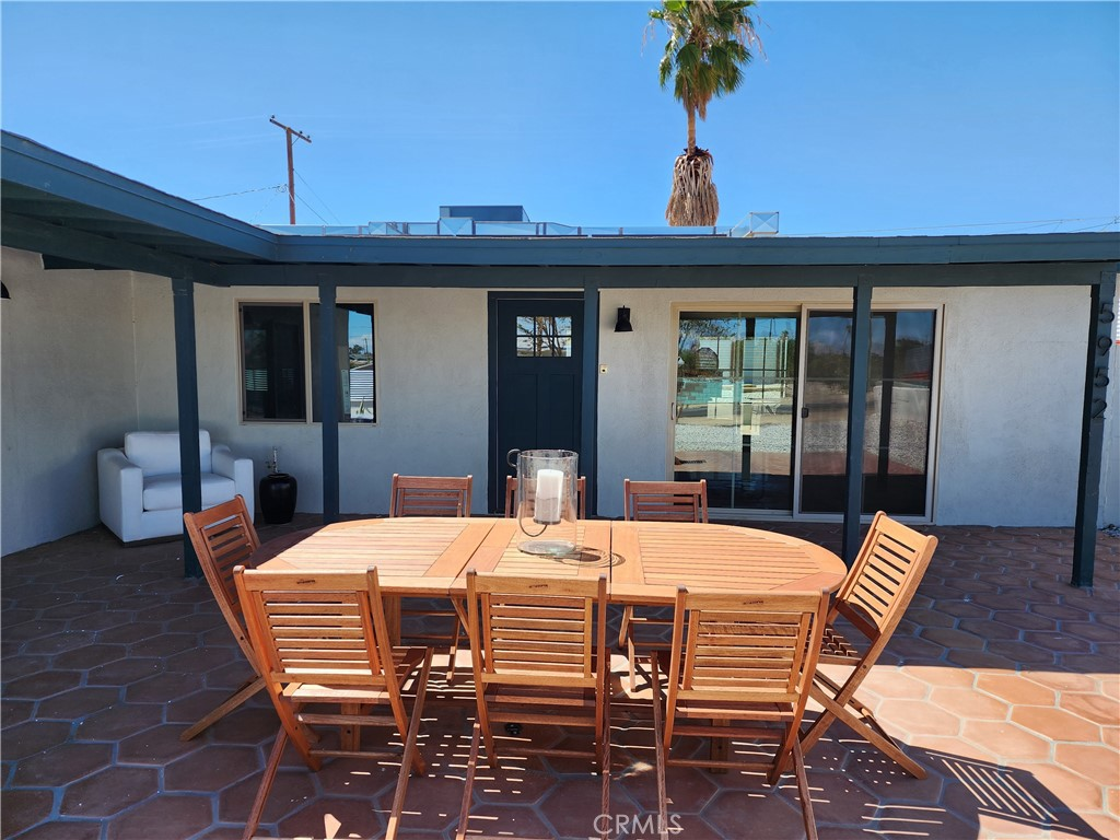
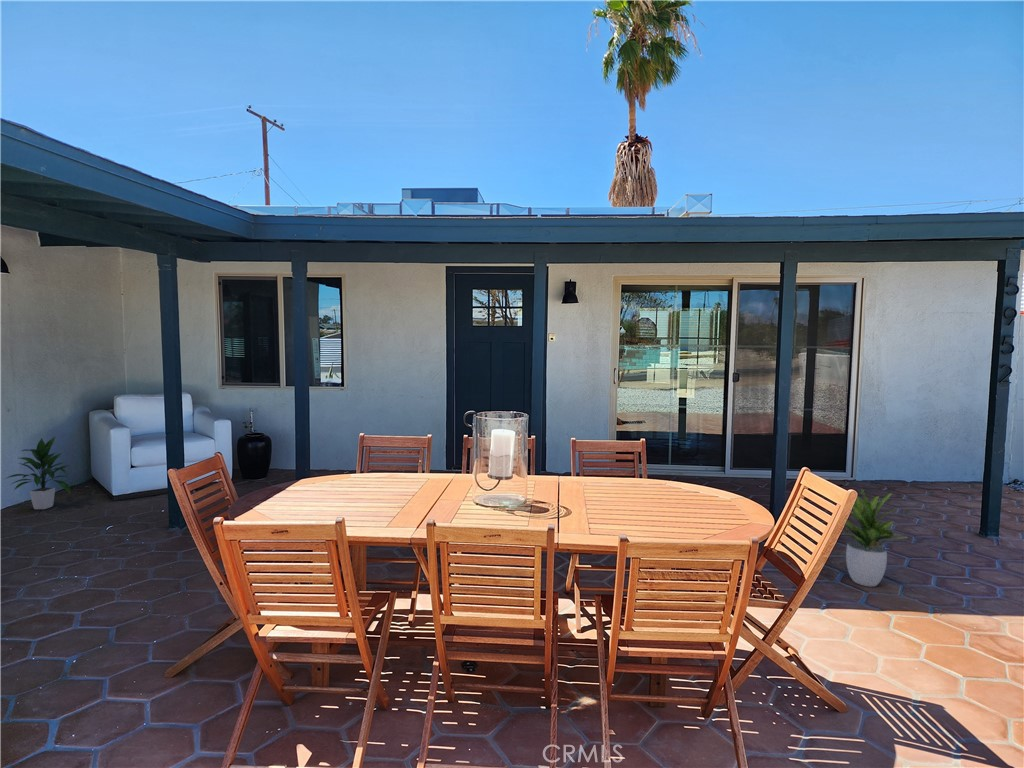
+ potted plant (869, 535)
+ indoor plant (43, 473)
